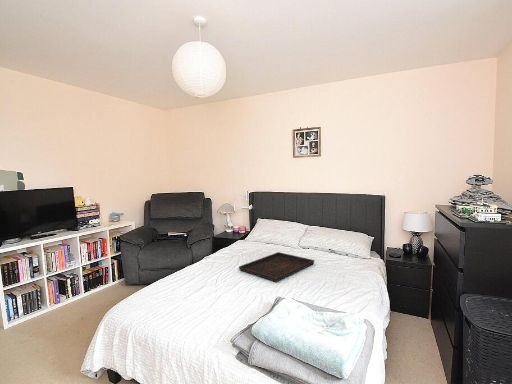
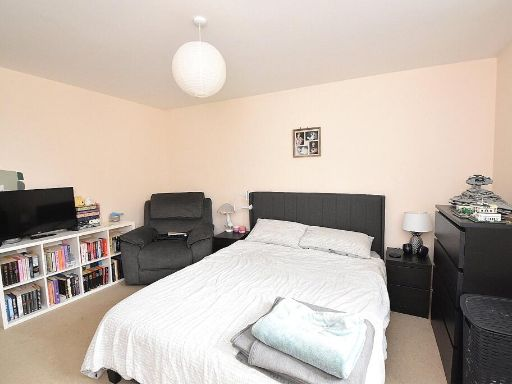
- serving tray (277, 265)
